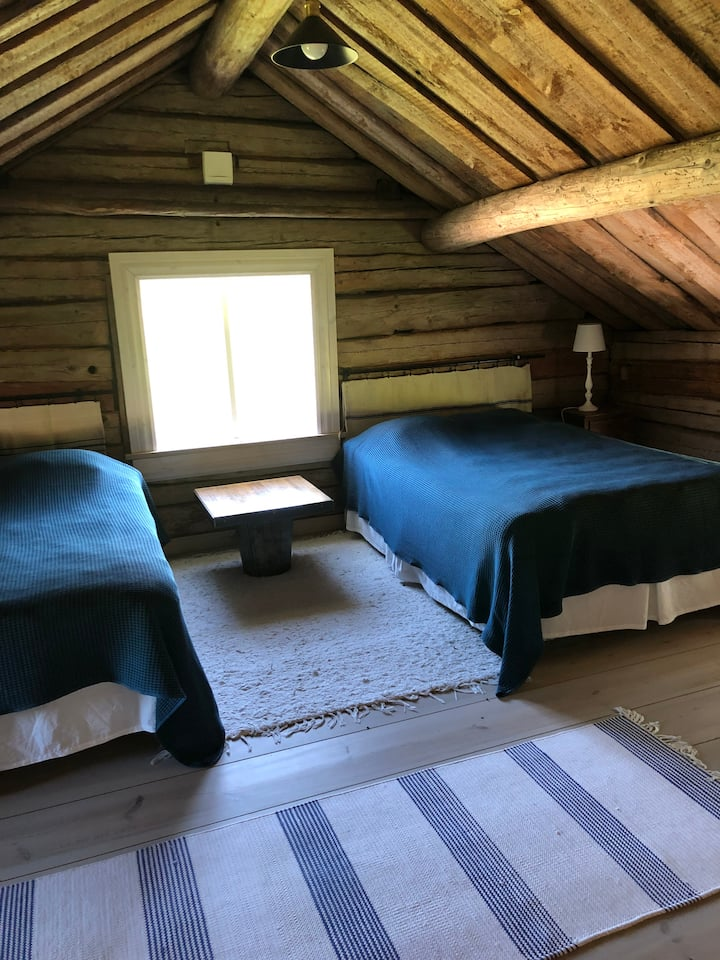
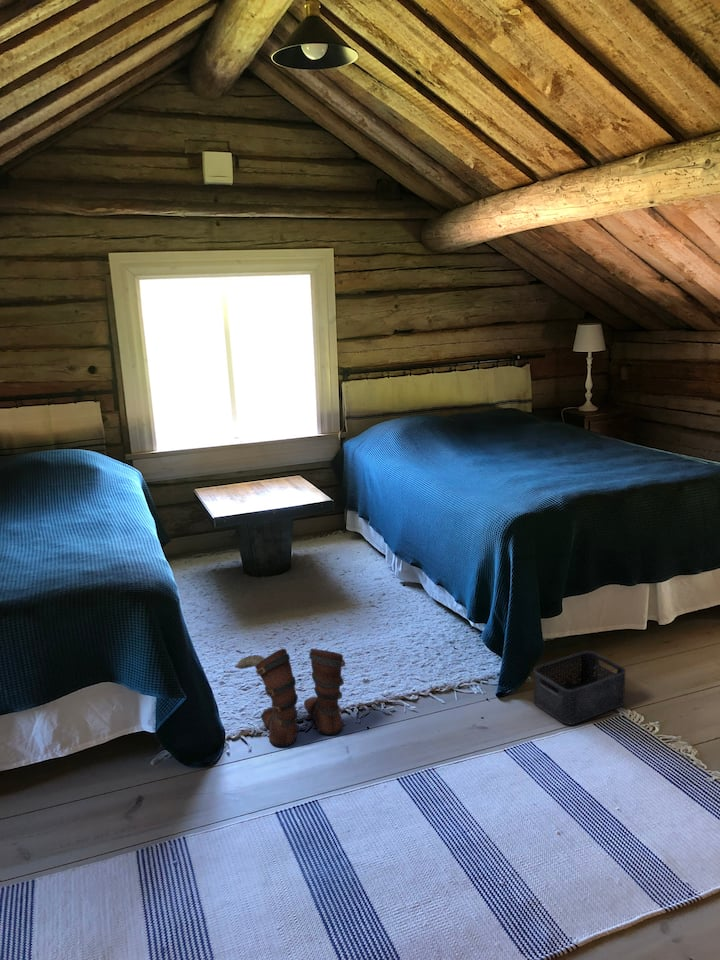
+ storage bin (579, 686)
+ boots (290, 685)
